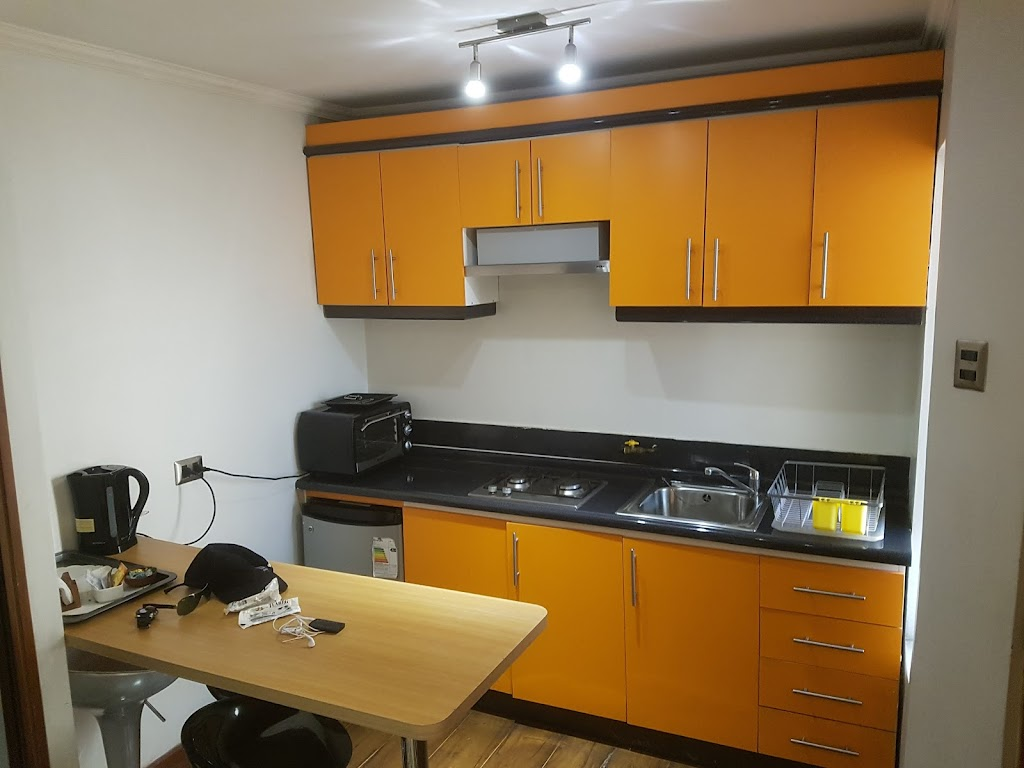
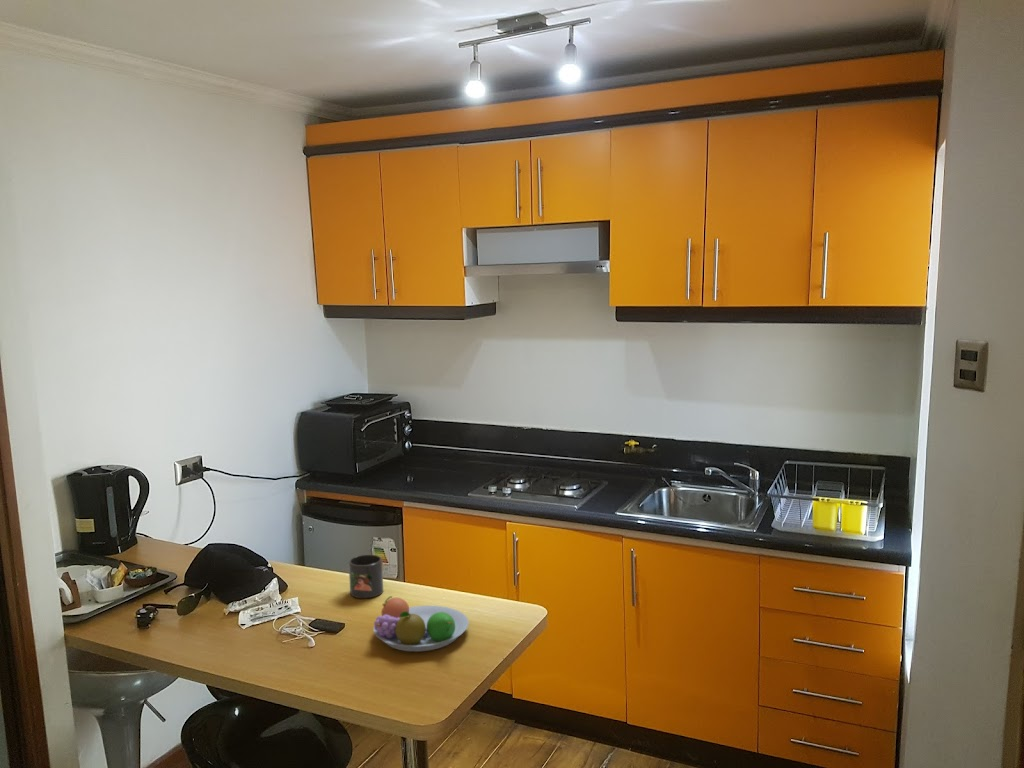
+ fruit bowl (421, 617)
+ mug (368, 573)
